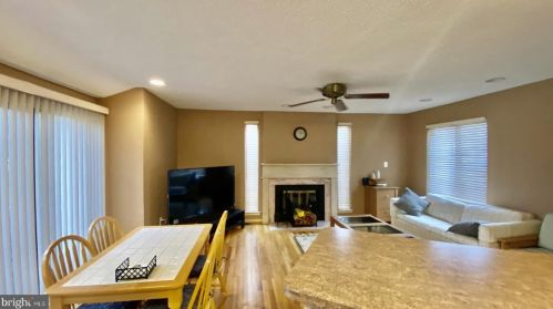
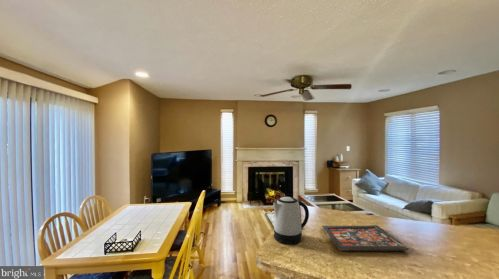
+ kettle (291, 217)
+ board game (361, 236)
